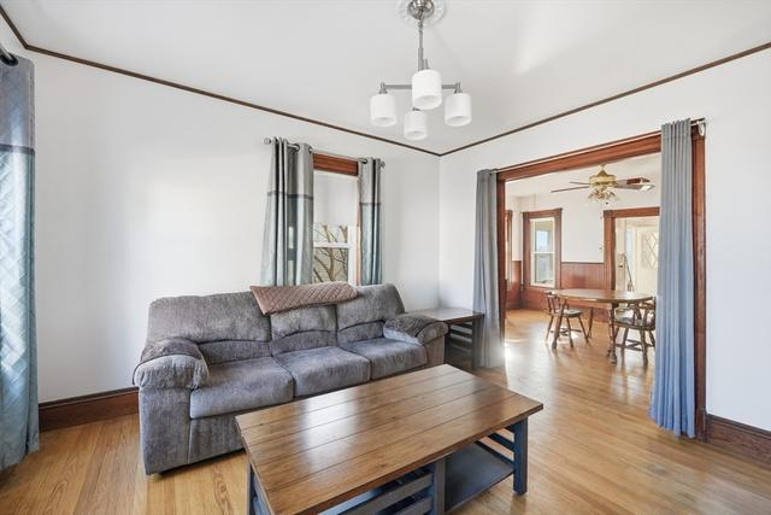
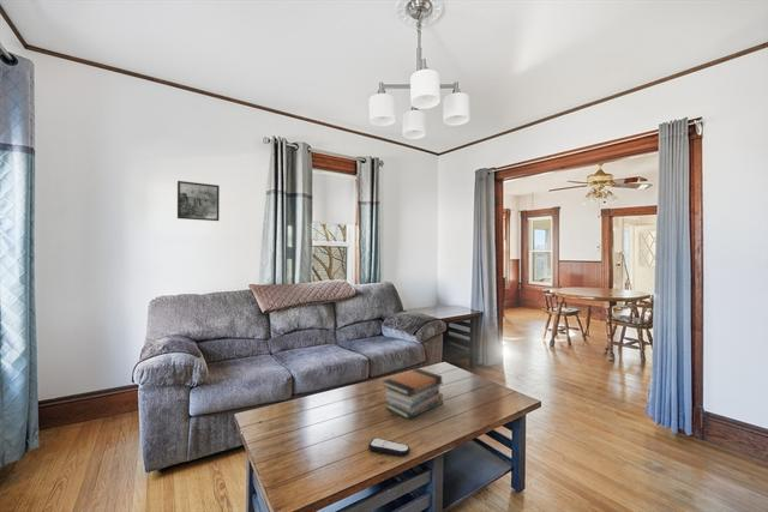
+ book stack (413, 392)
+ remote control (389, 446)
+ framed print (198, 201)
